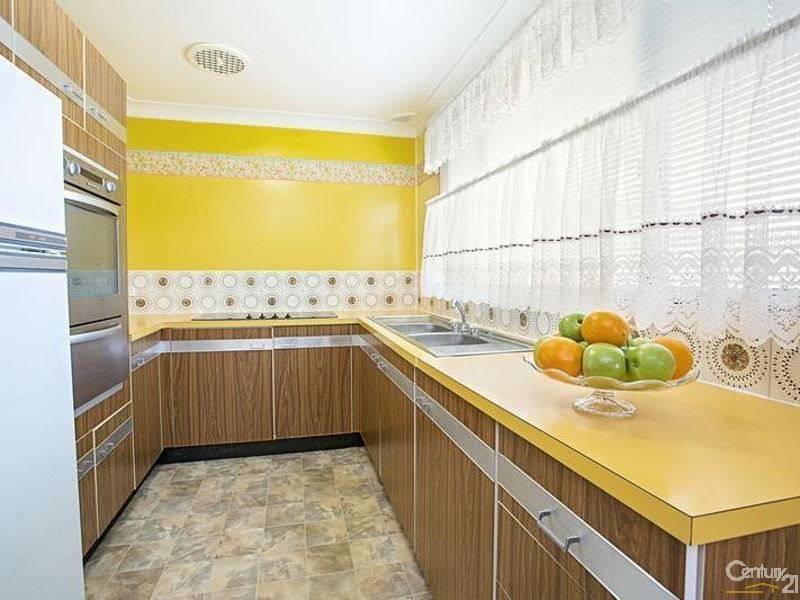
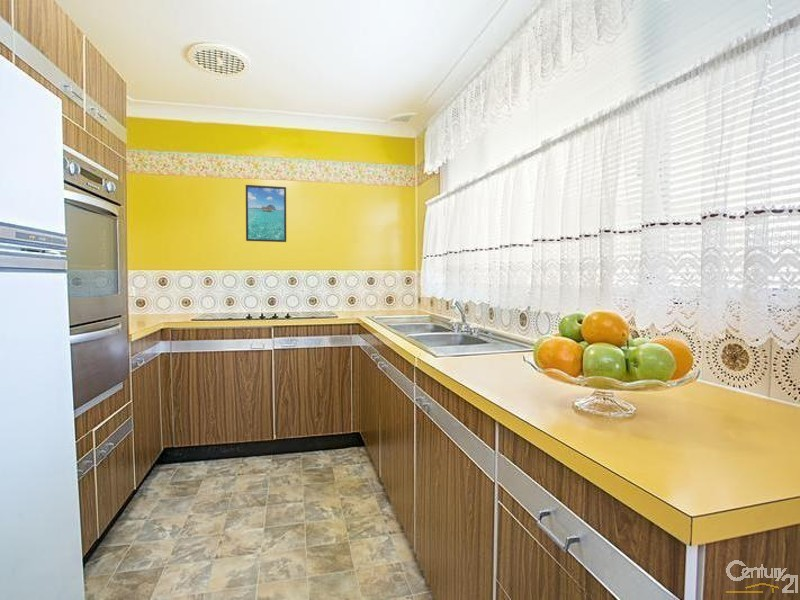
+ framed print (266, 213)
